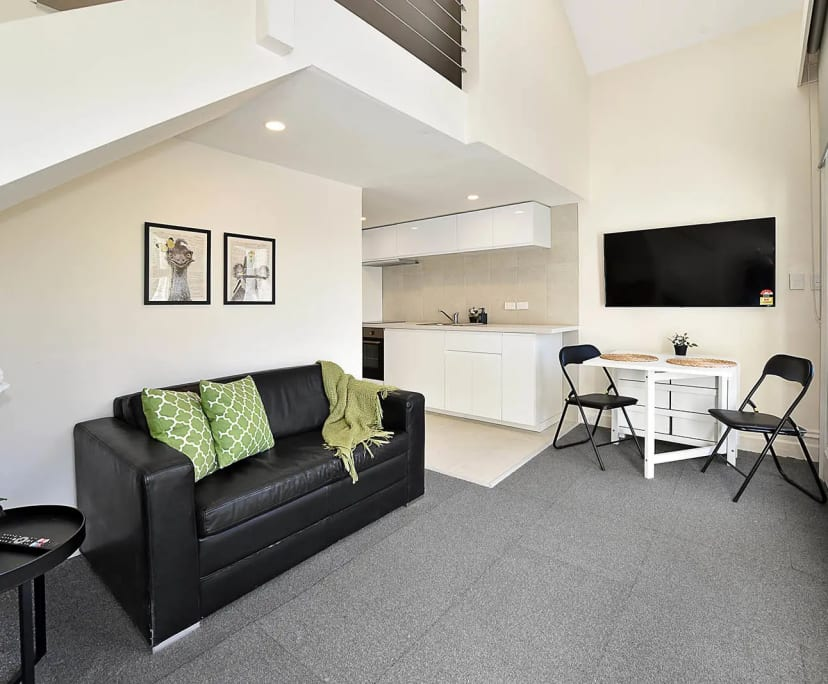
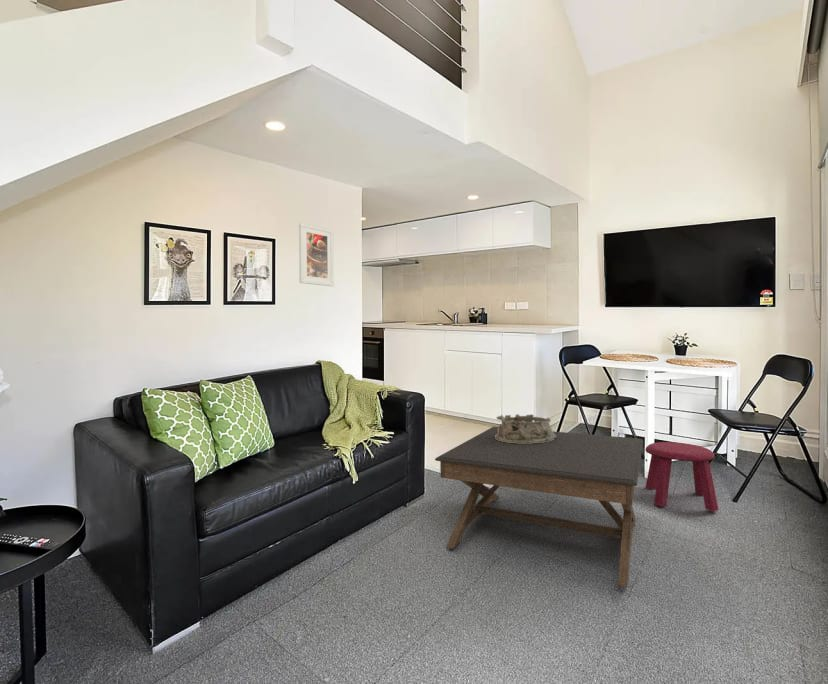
+ coffee table (547, 489)
+ stool (670, 471)
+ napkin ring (524, 426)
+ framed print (316, 255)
